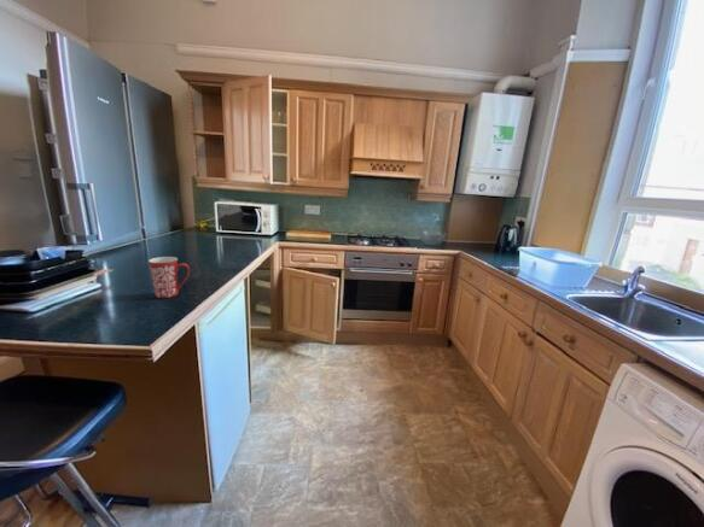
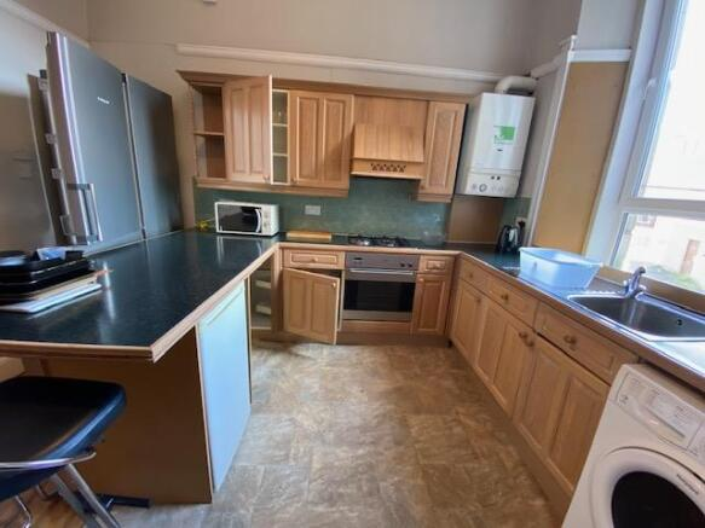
- mug (170, 276)
